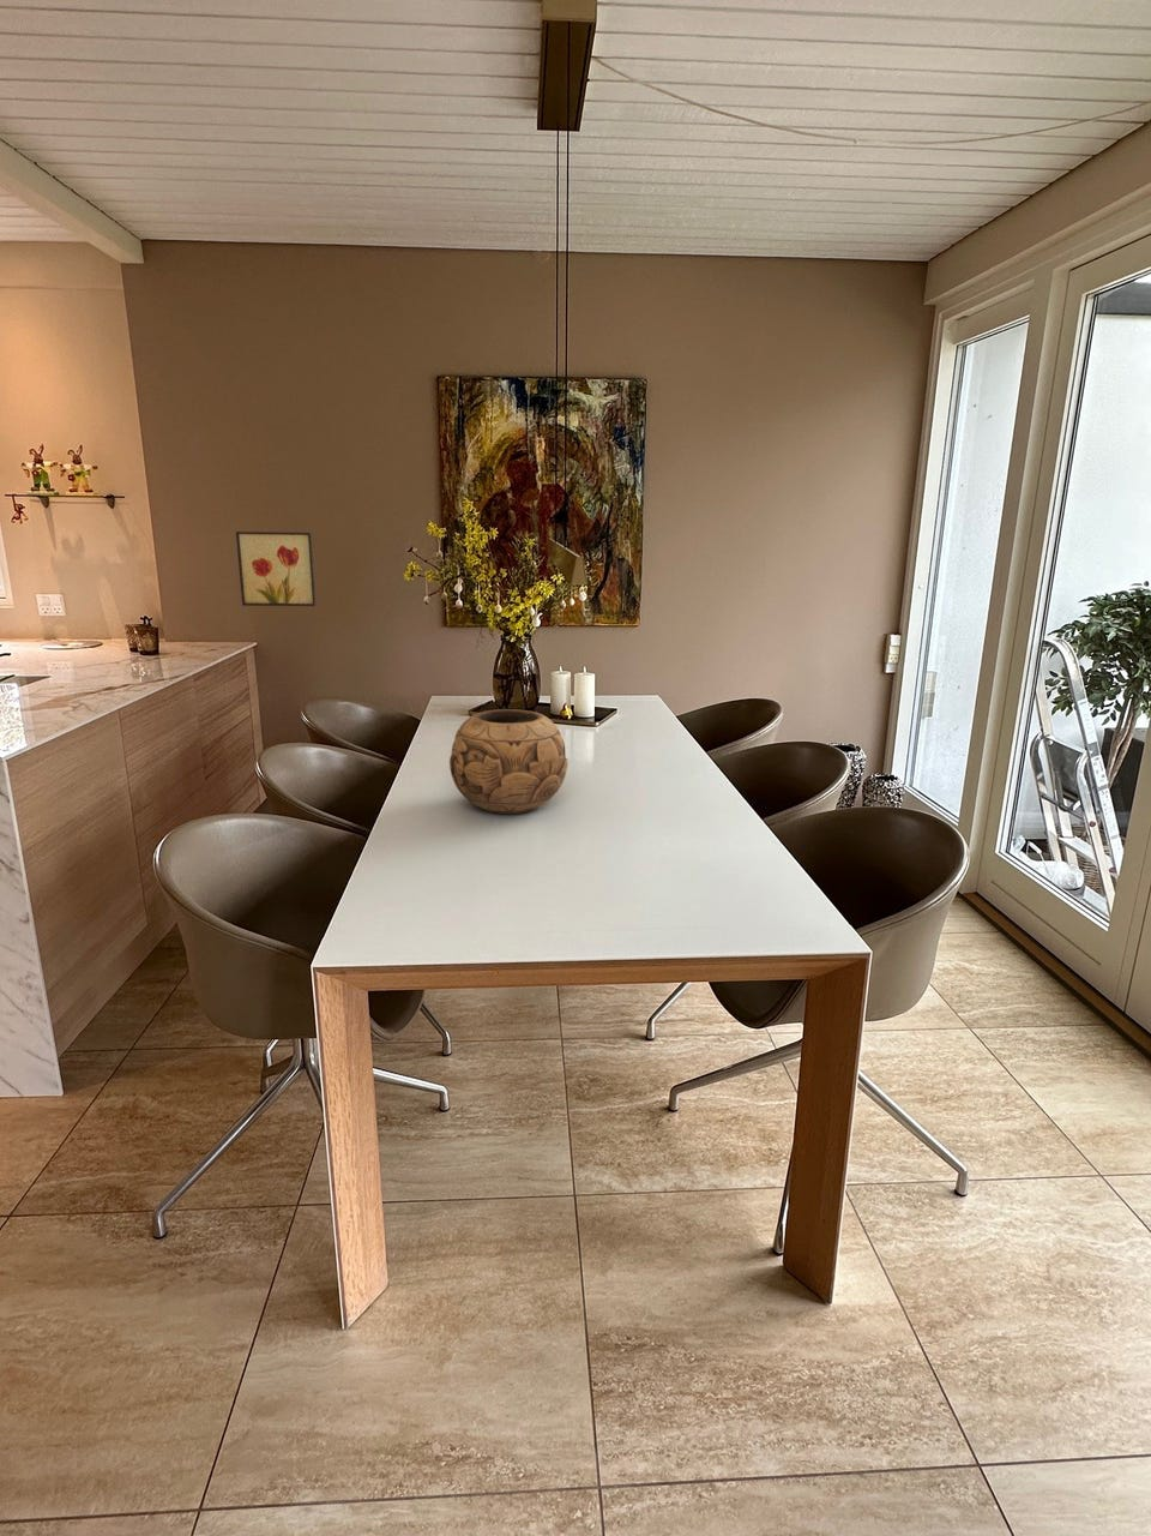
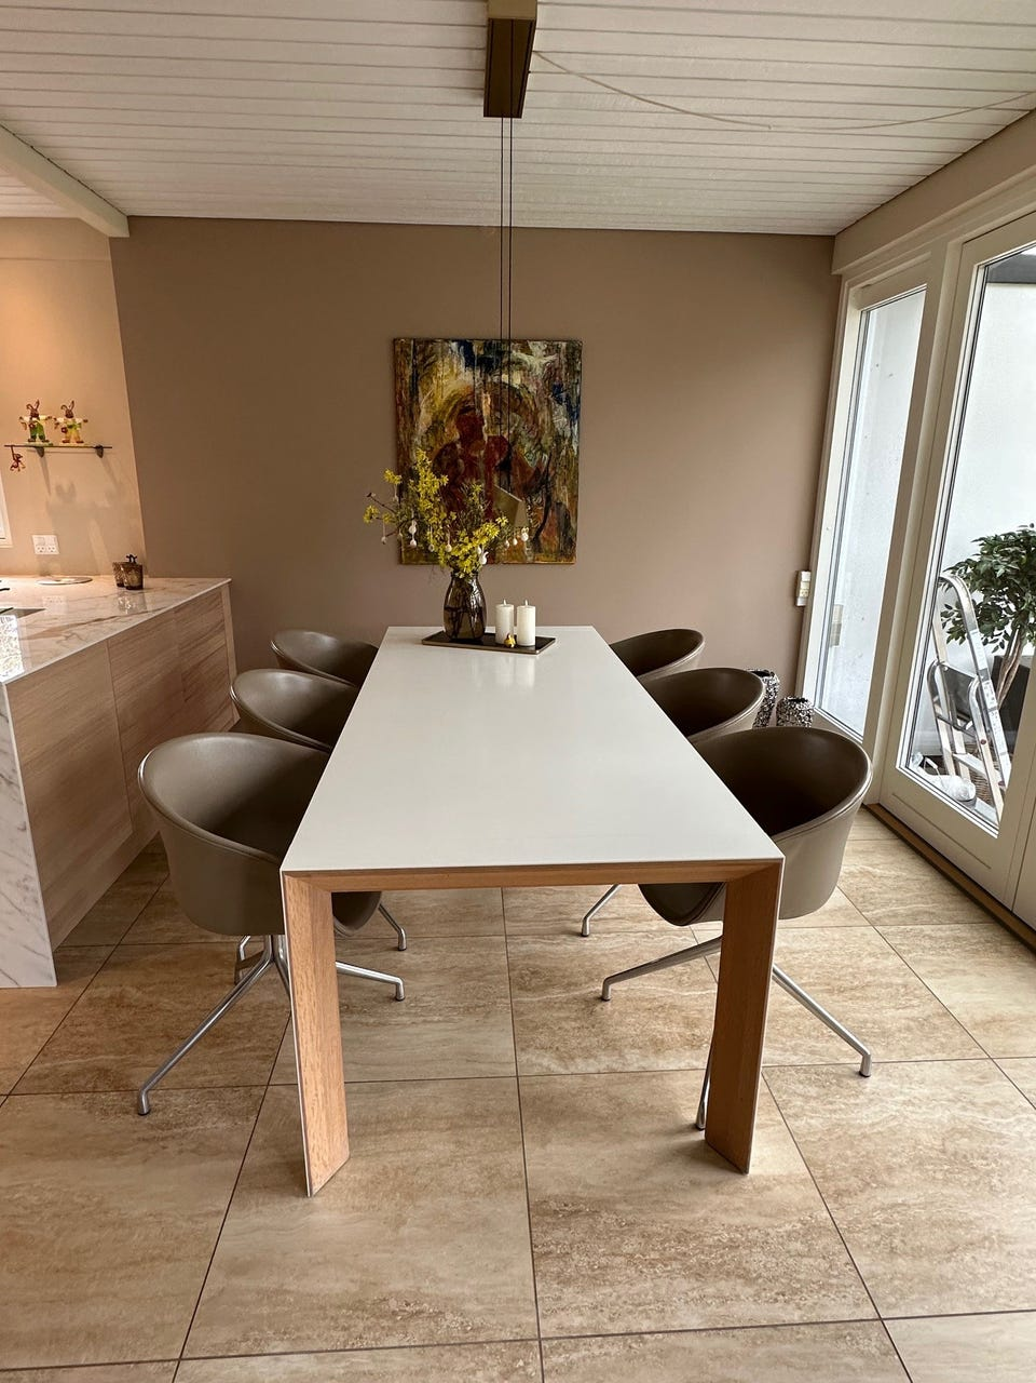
- decorative bowl (508, 761)
- wall art (276, 568)
